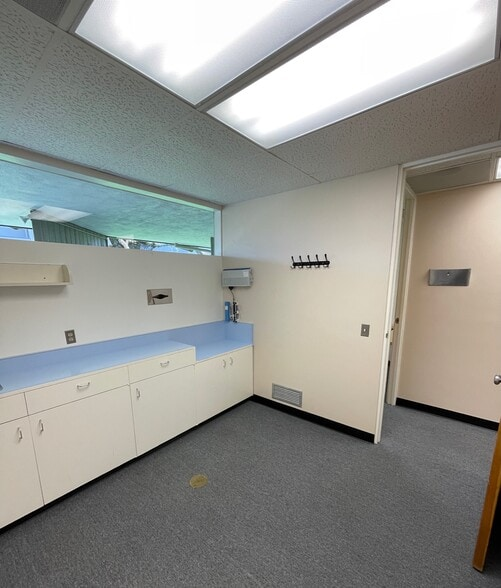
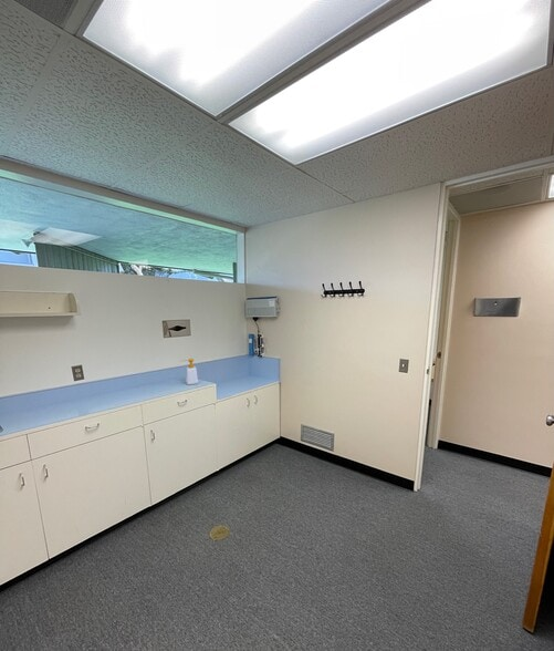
+ soap bottle (188, 371)
